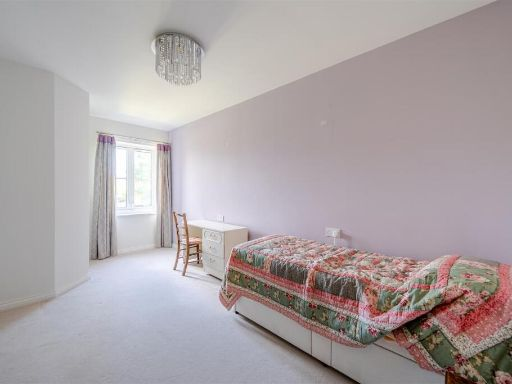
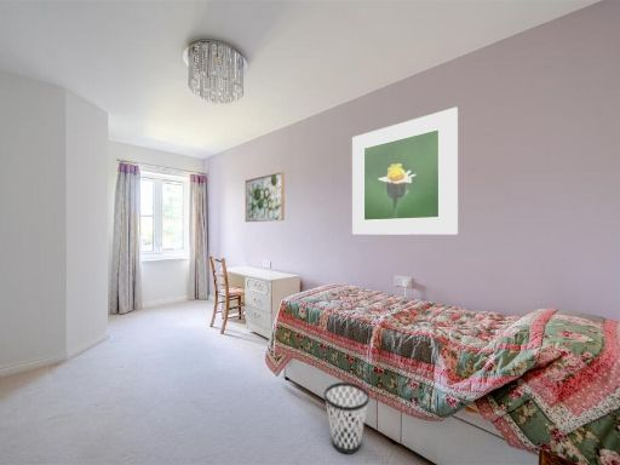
+ wastebasket (345, 418)
+ wall art (263, 199)
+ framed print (397, 179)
